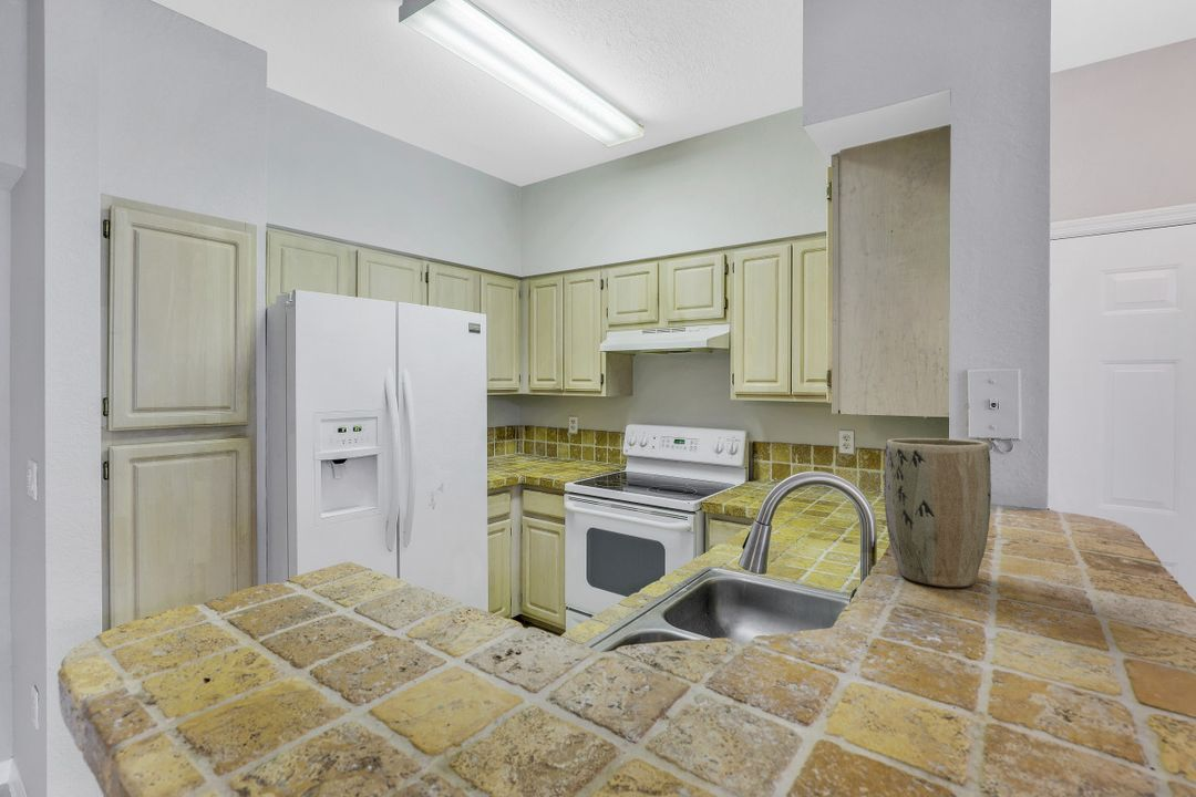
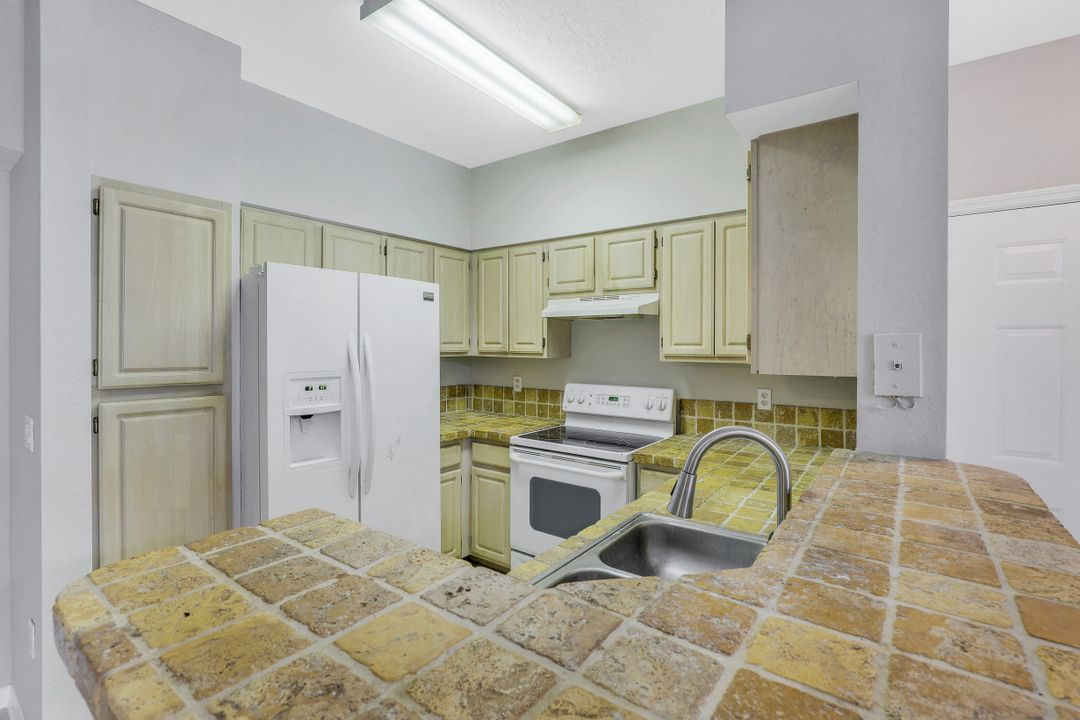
- plant pot (935, 508)
